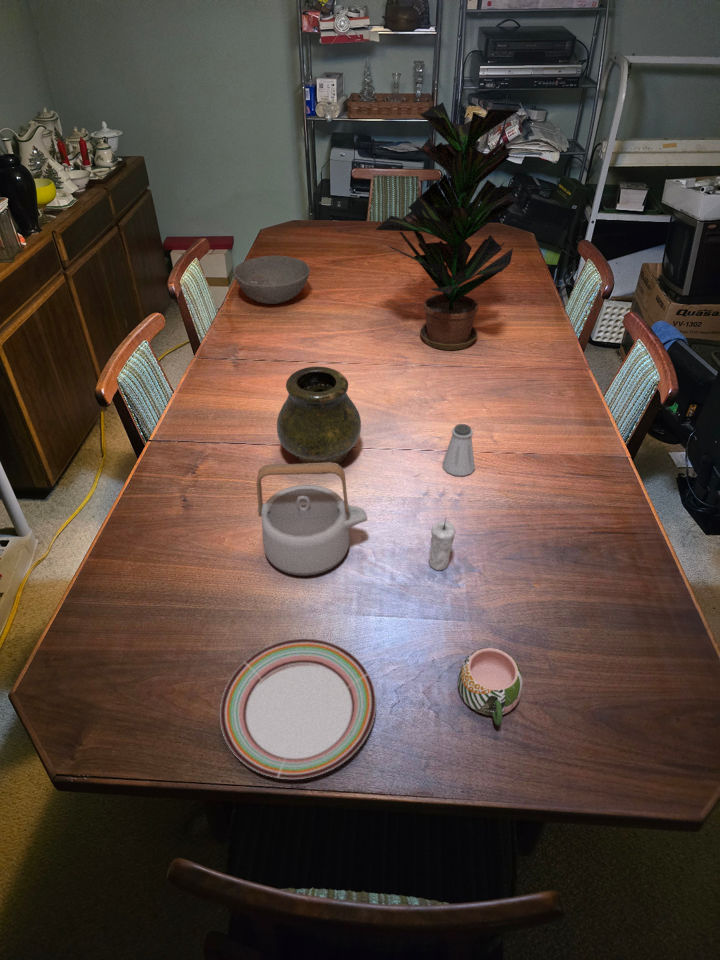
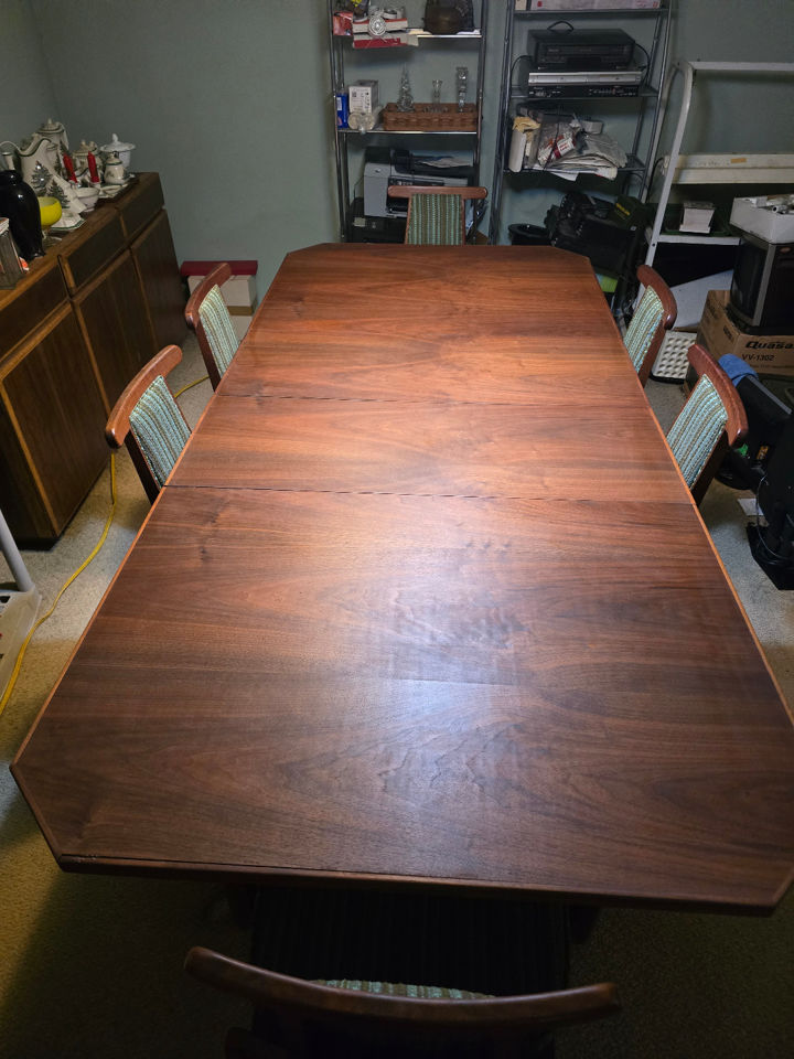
- teapot (312, 509)
- mug (491, 686)
- bowl (273, 283)
- saltshaker (460, 447)
- vase (319, 418)
- candle (441, 542)
- plate (299, 705)
- potted plant (443, 234)
